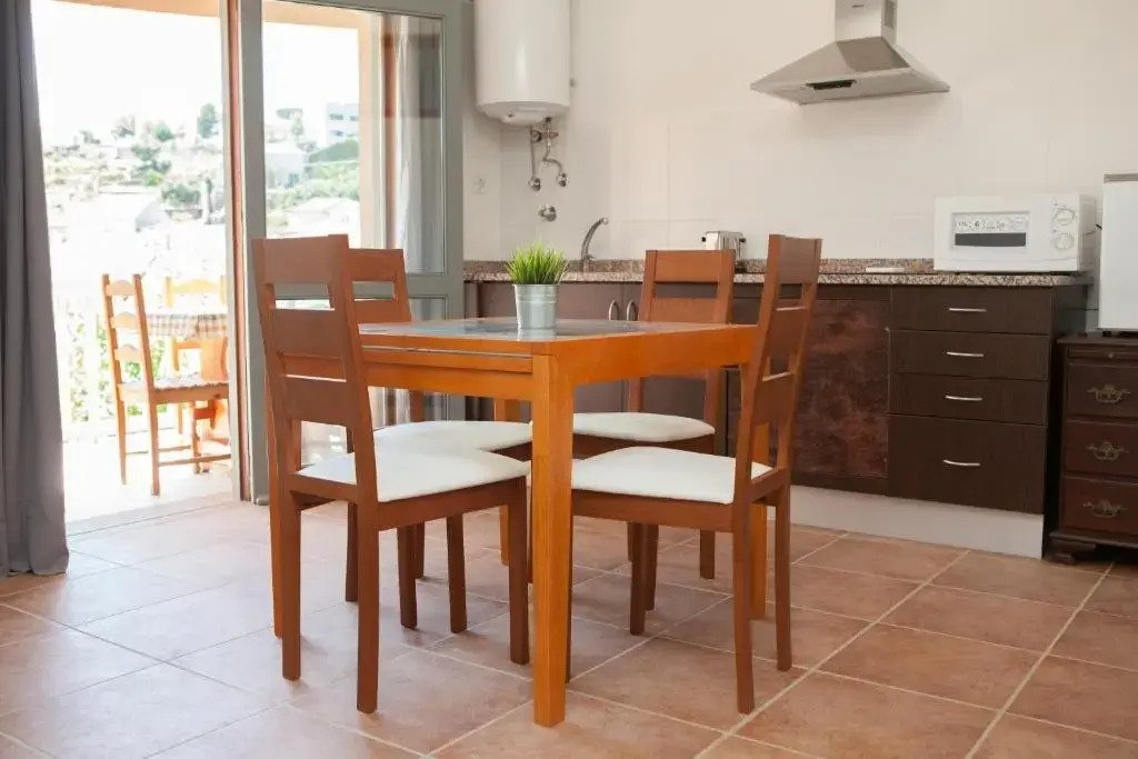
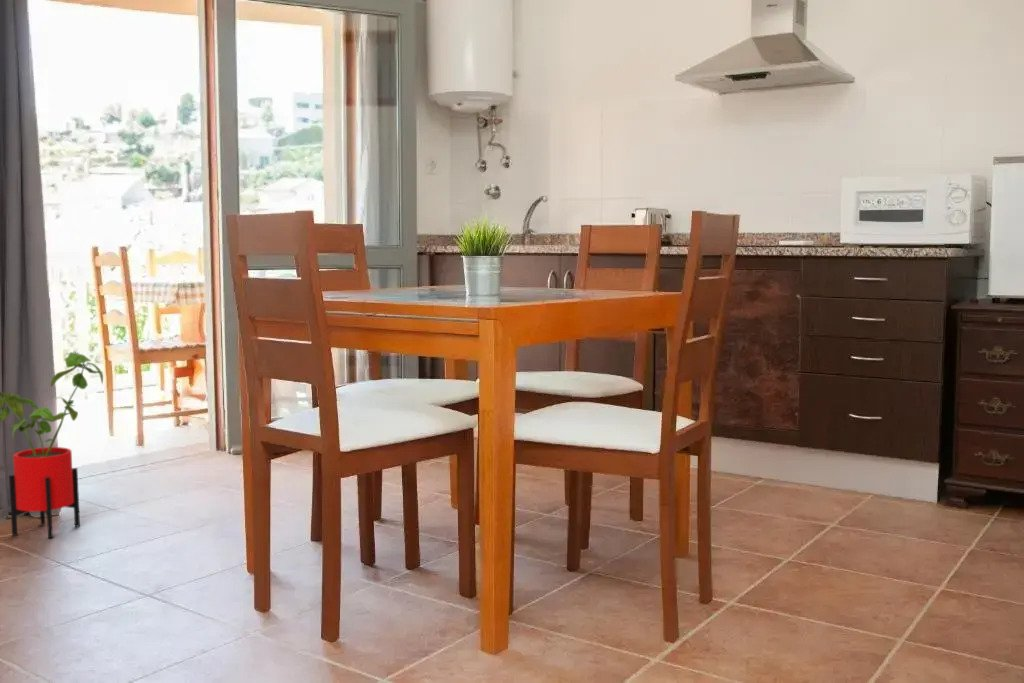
+ house plant (51, 442)
